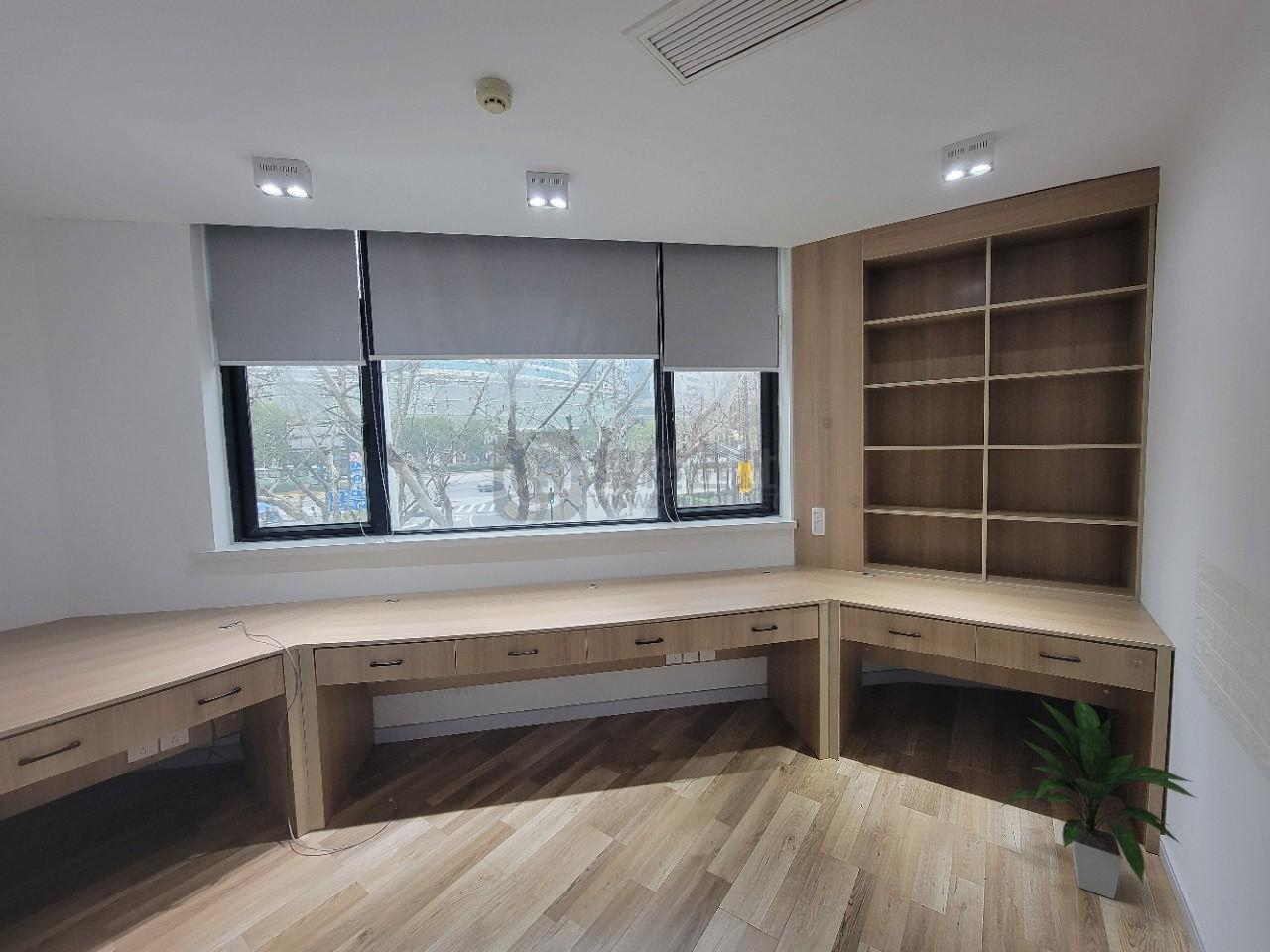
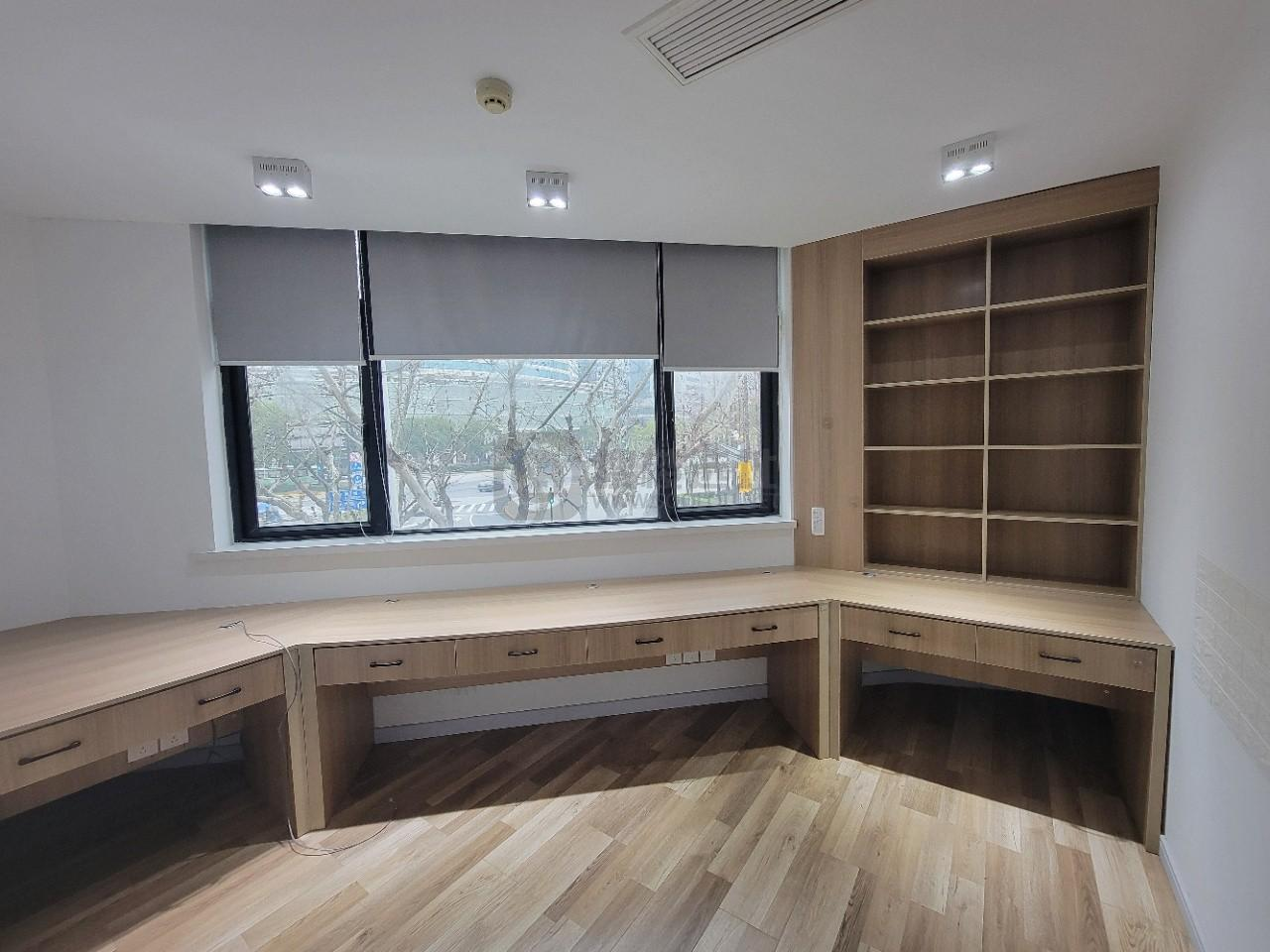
- indoor plant (1086, 792)
